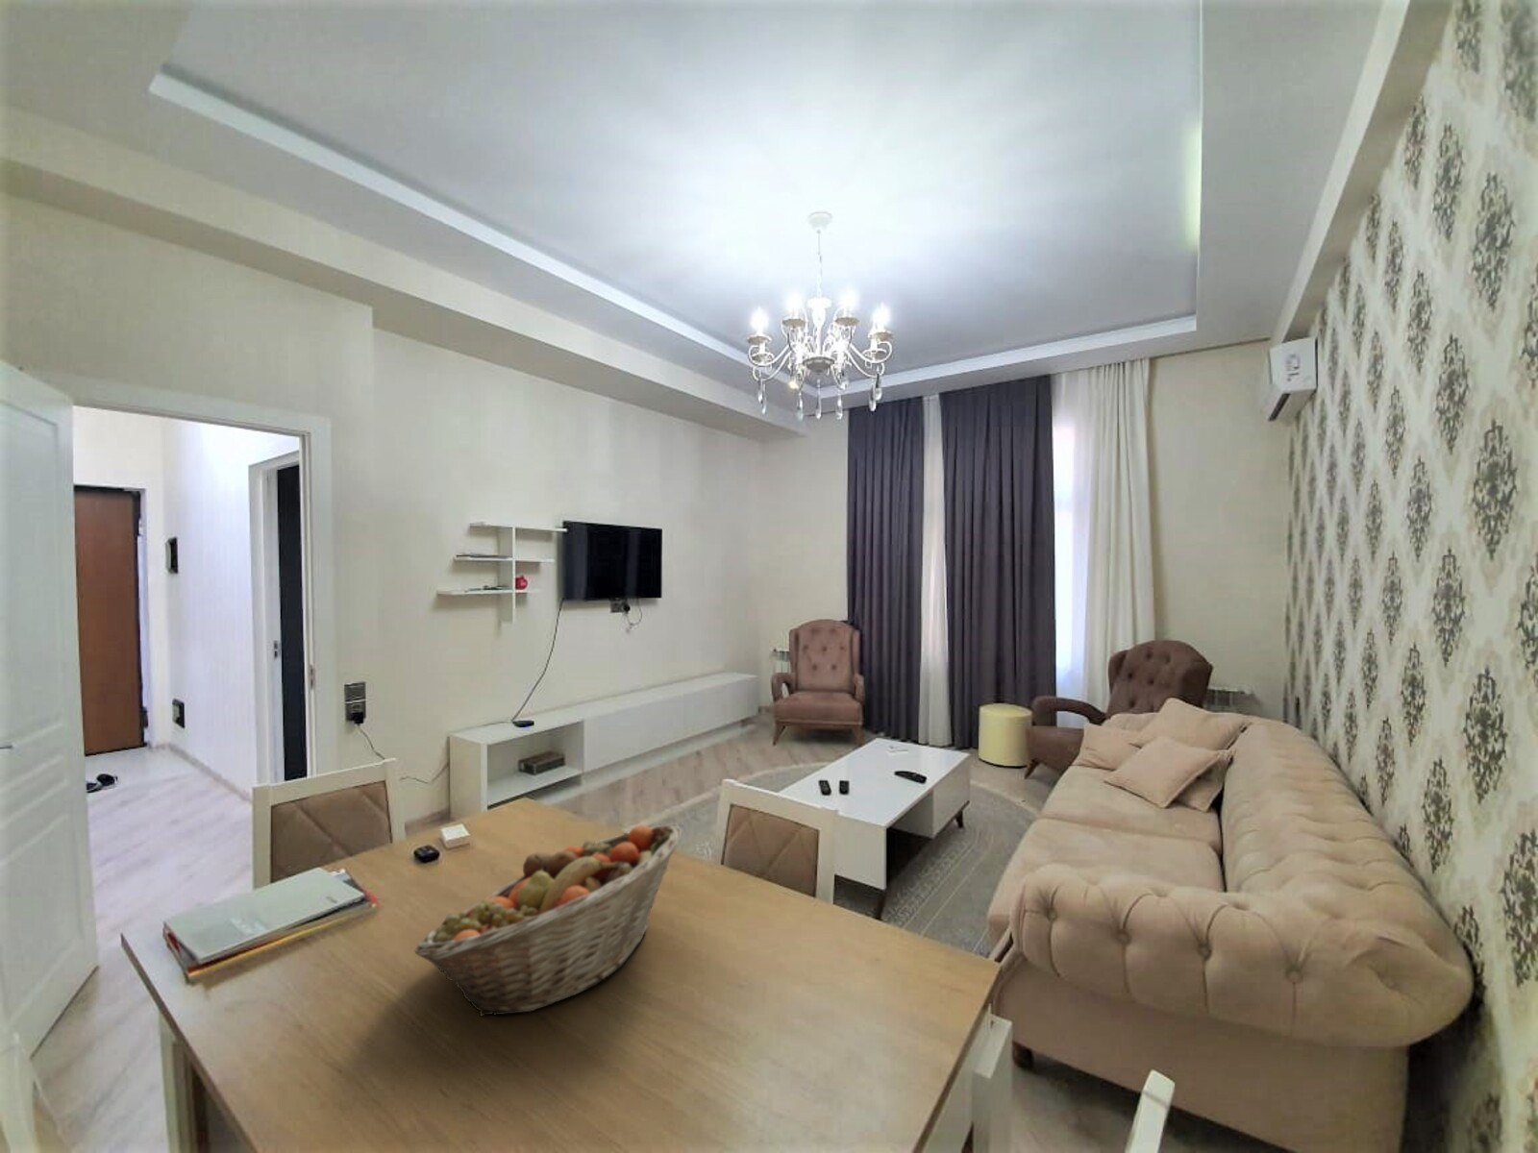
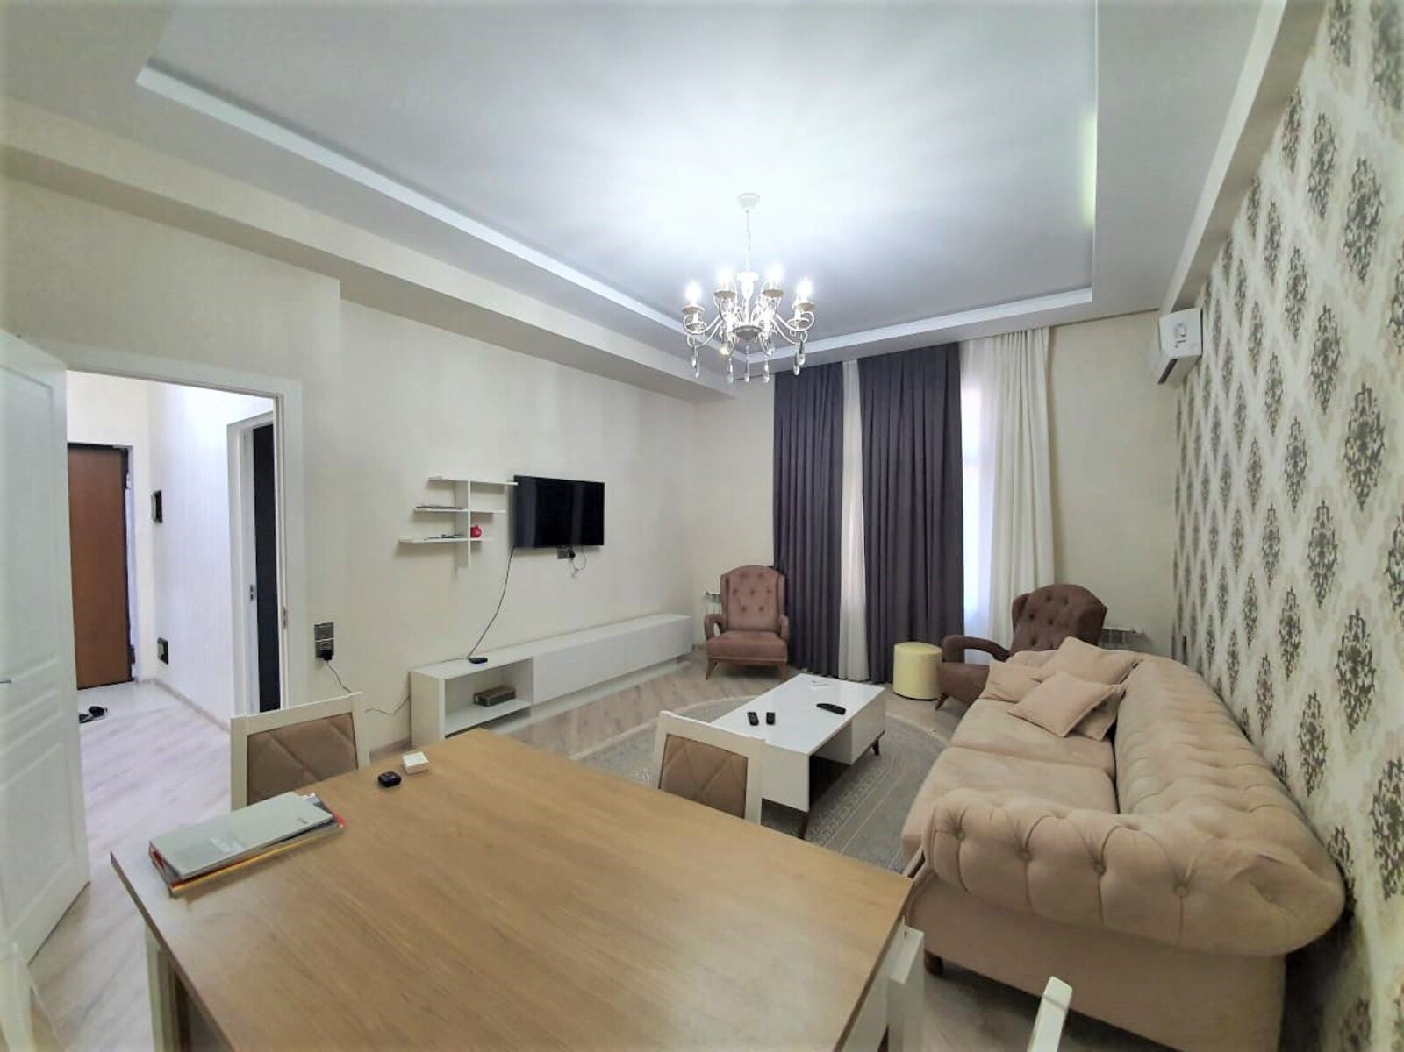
- fruit basket (564, 901)
